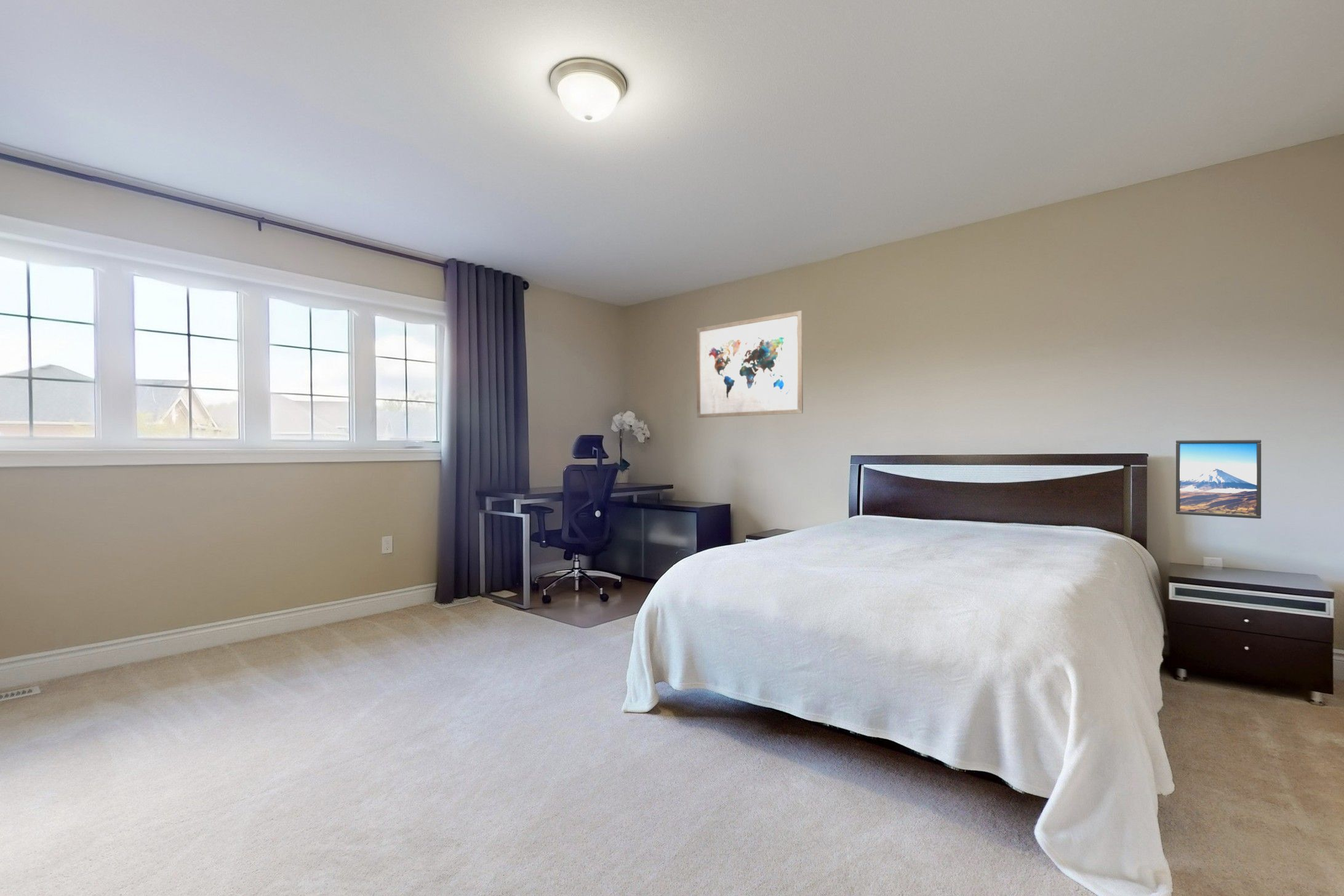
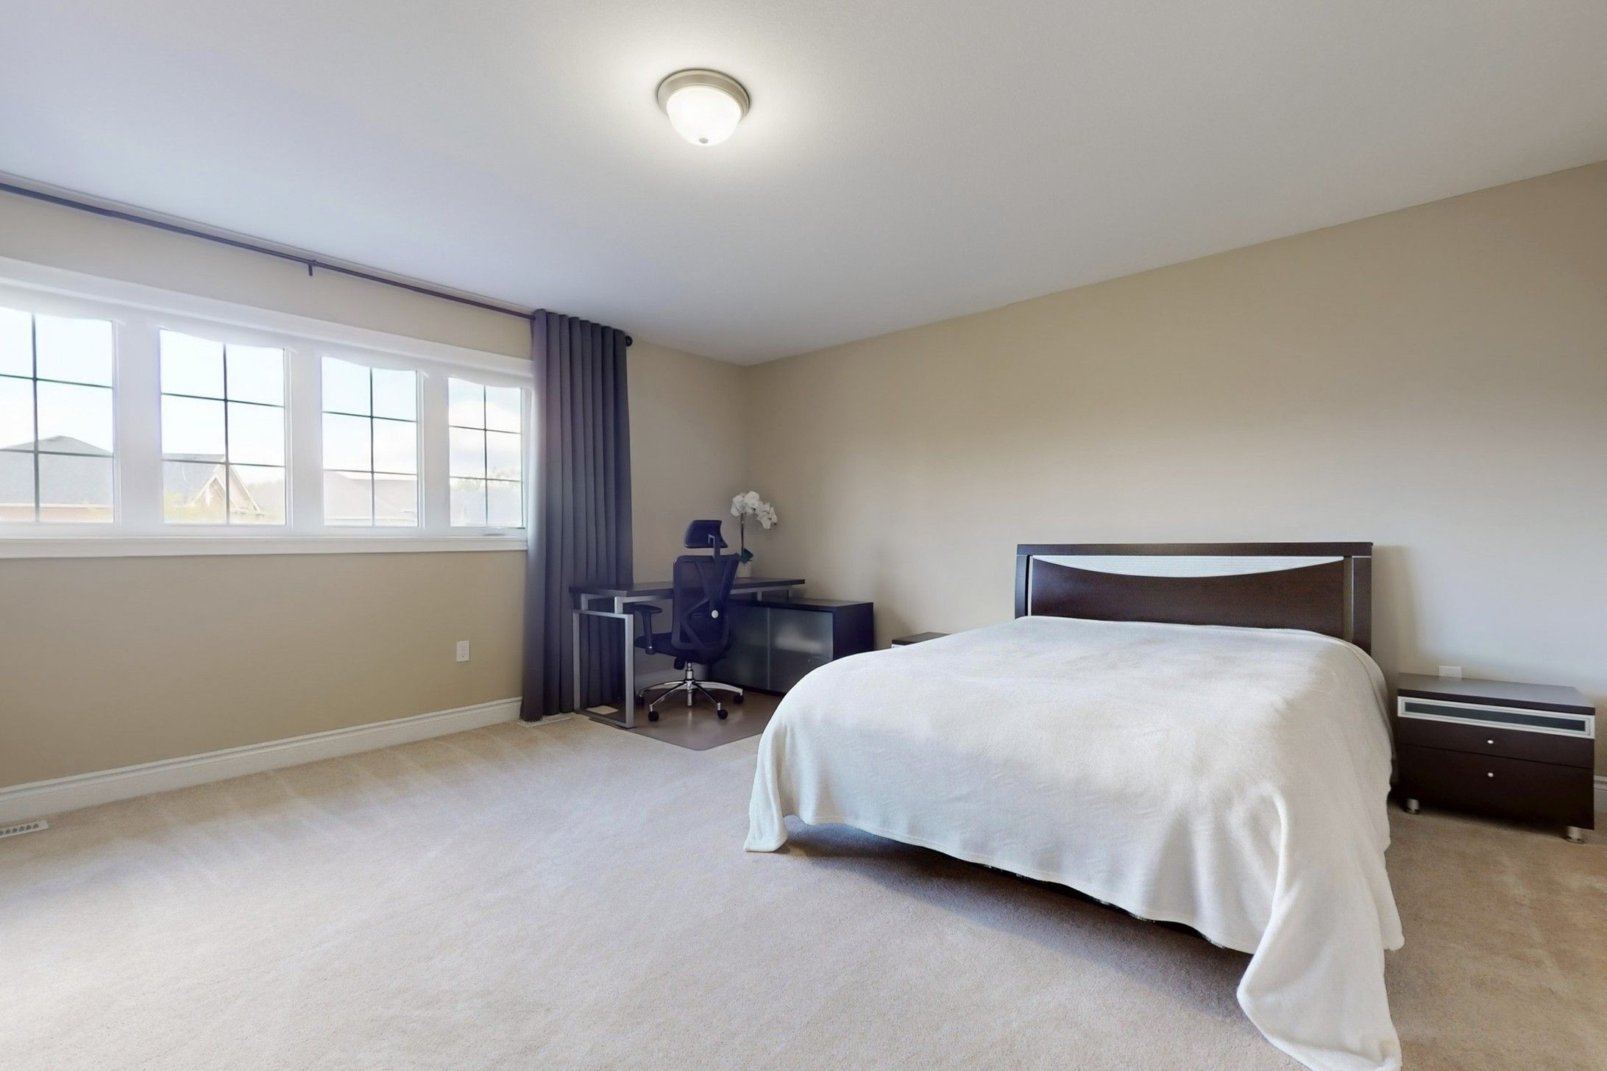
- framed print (1217, 478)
- wall art (746, 367)
